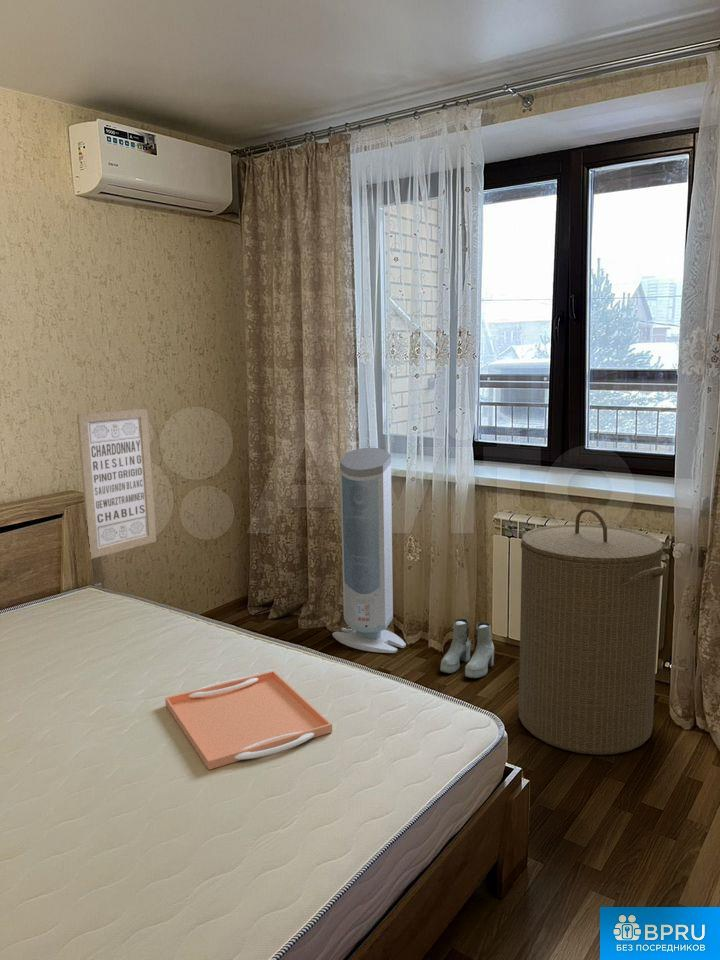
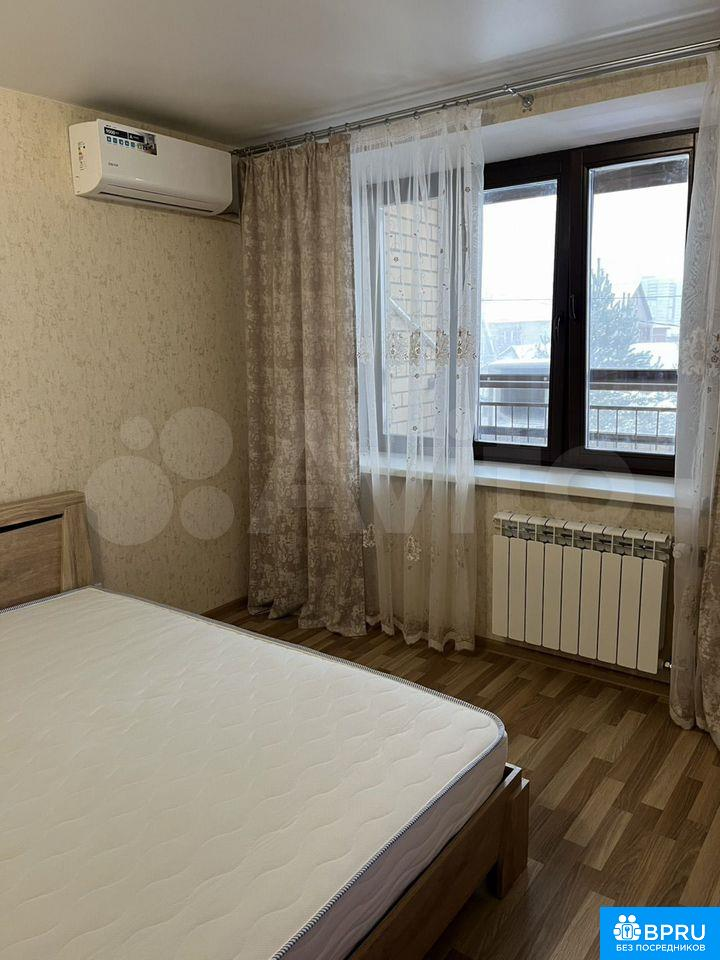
- boots (468, 646)
- wall art (119, 481)
- laundry hamper (587, 617)
- serving tray (245, 714)
- air purifier (367, 547)
